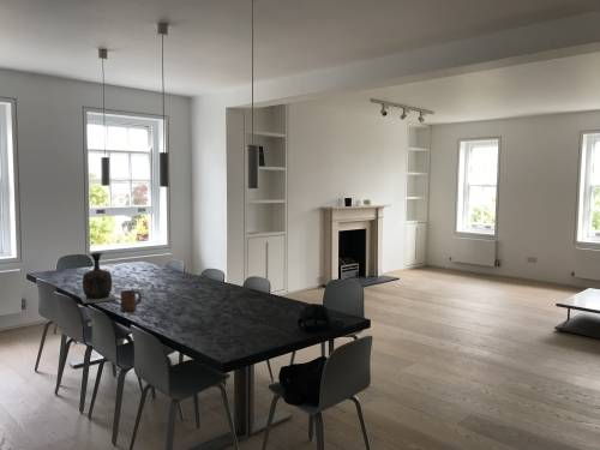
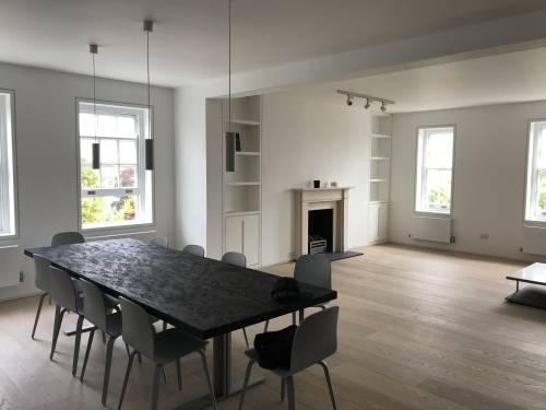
- cup (130, 300)
- vase (97, 276)
